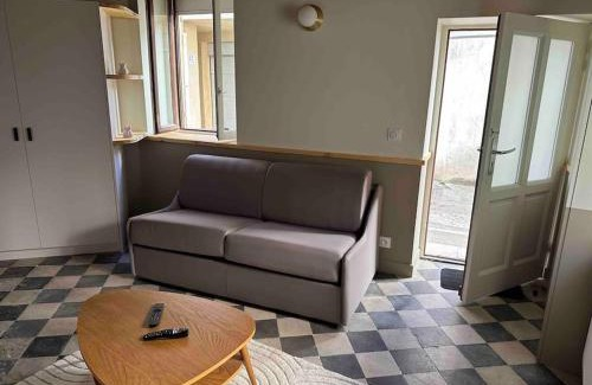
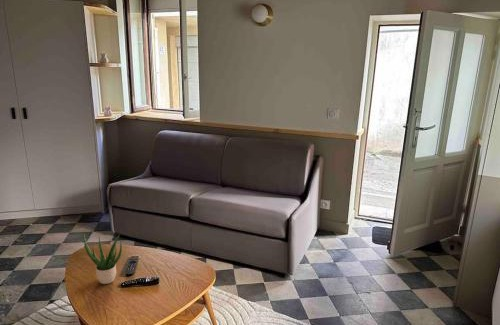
+ potted plant (104, 257)
